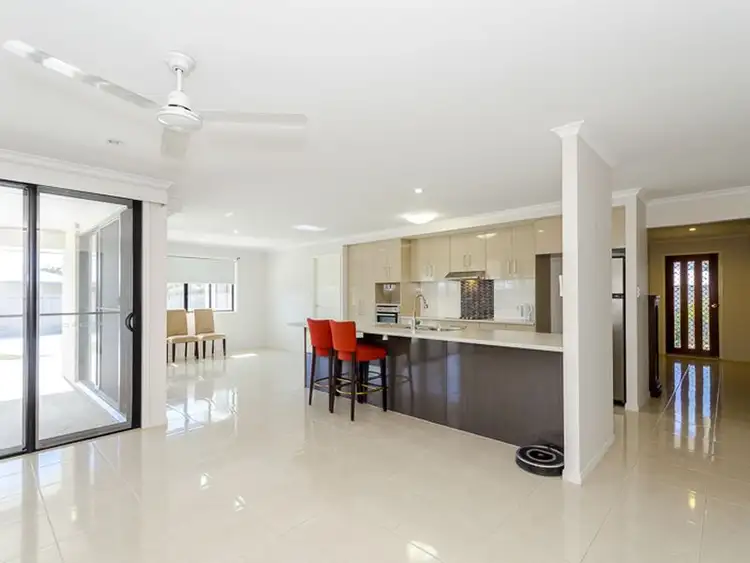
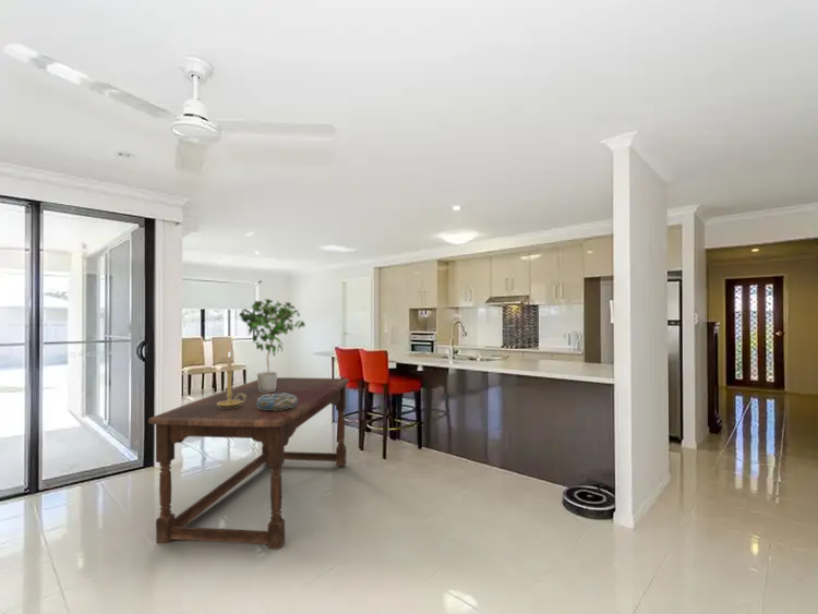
+ potted plant (270, 344)
+ candle holder (230, 378)
+ decorative bowl (277, 401)
+ dining table (270, 444)
